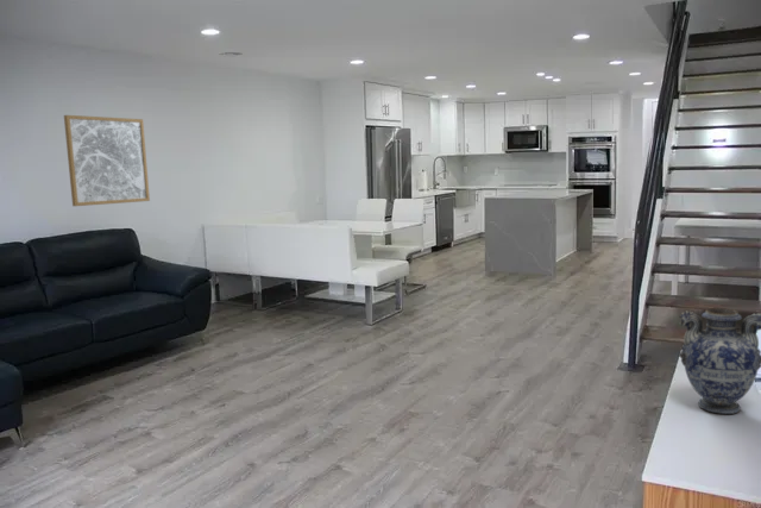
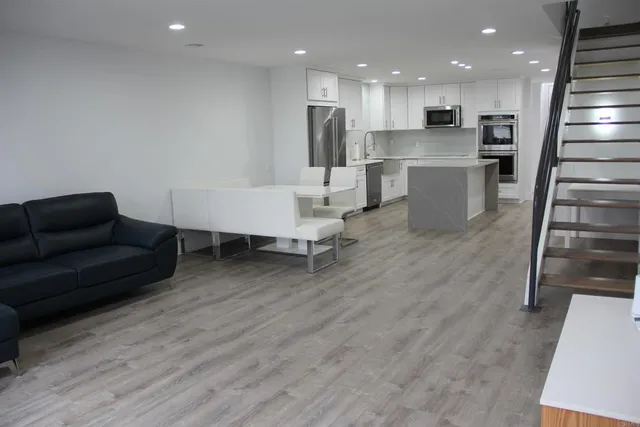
- decorative vase (719, 359)
- wall art (109, 161)
